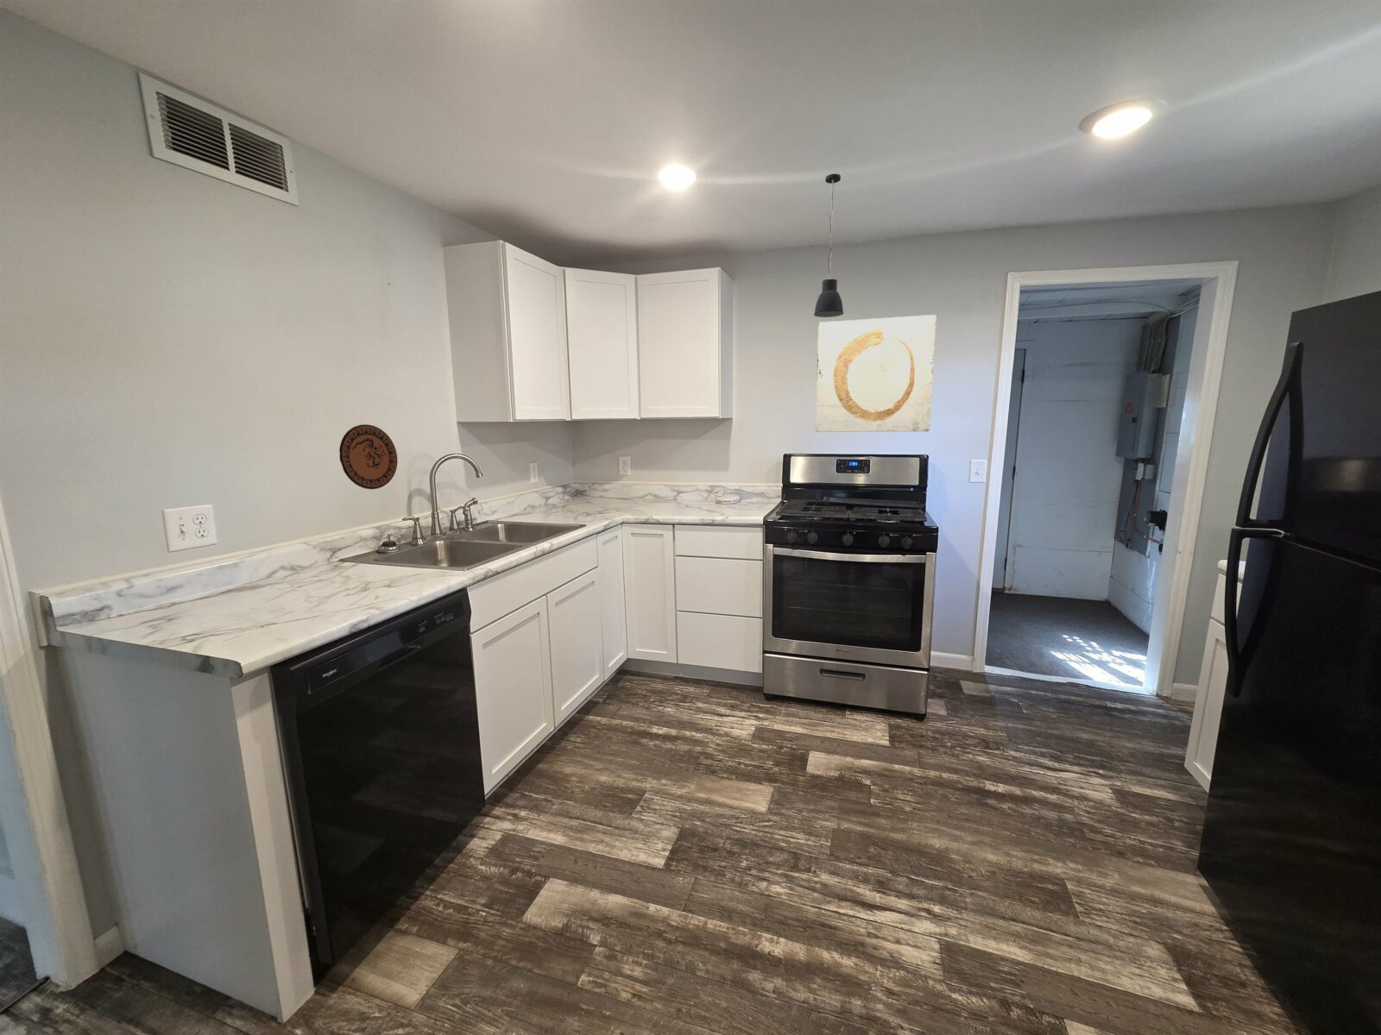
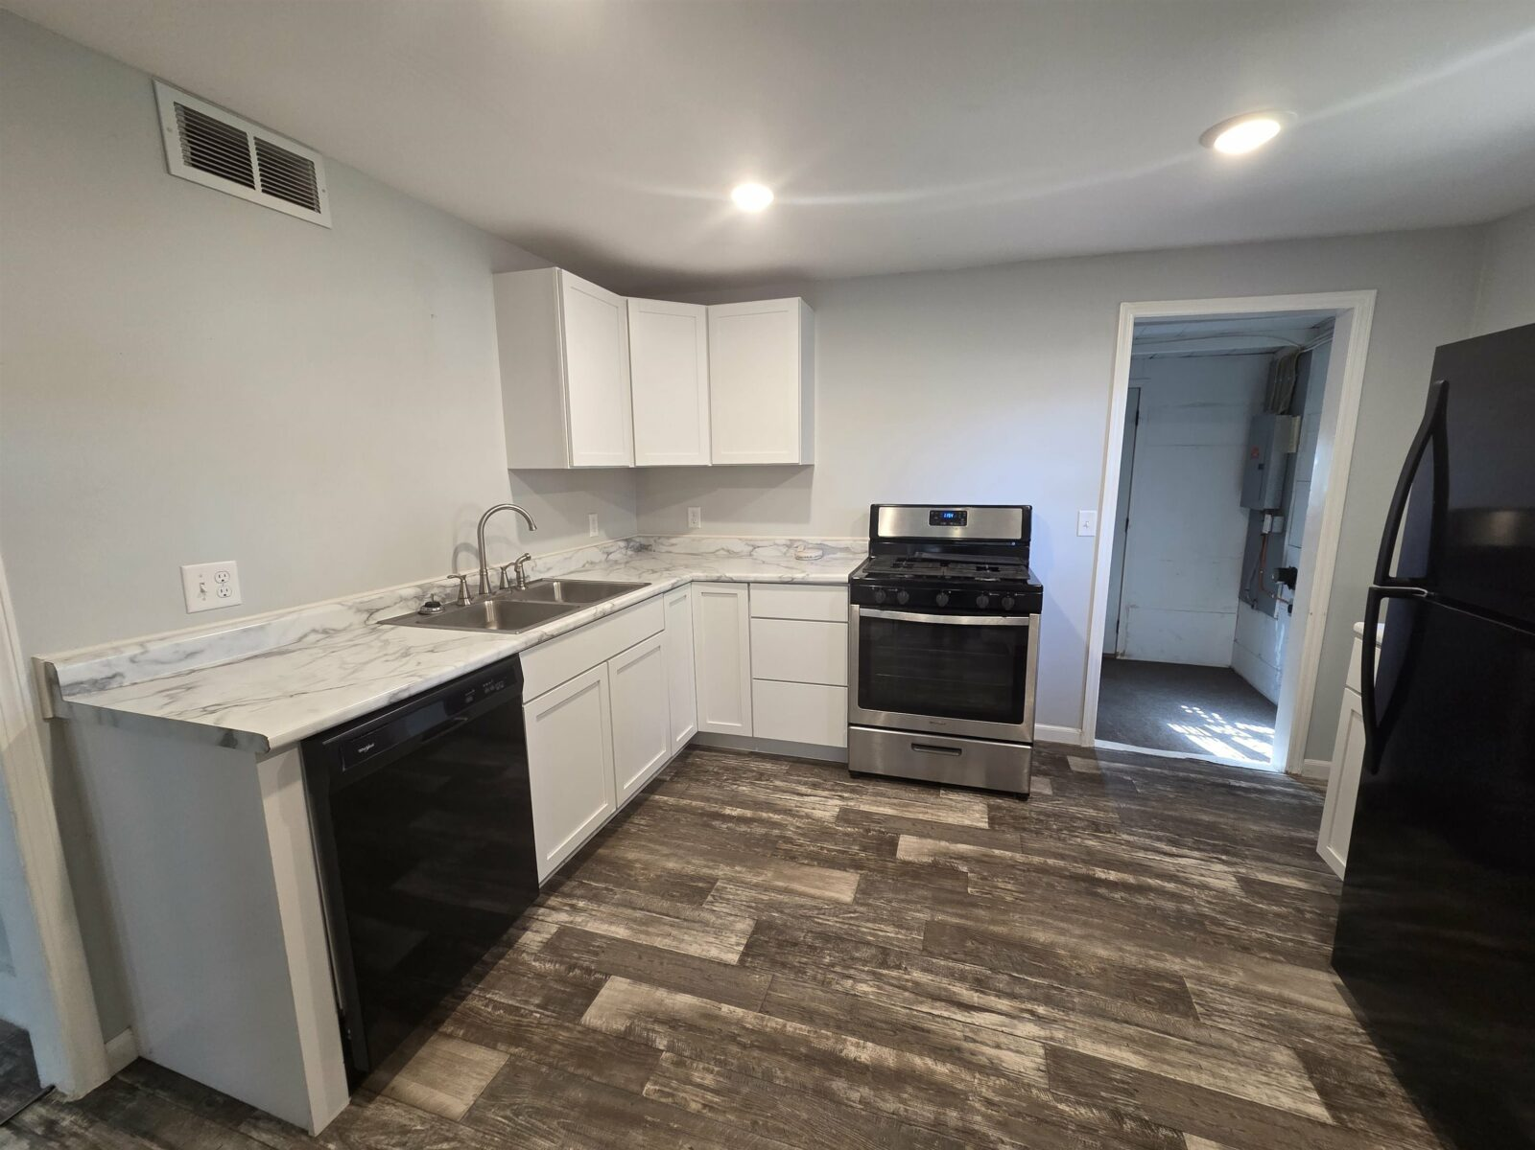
- wall art (872, 376)
- decorative plate (369, 457)
- pendant light (831, 247)
